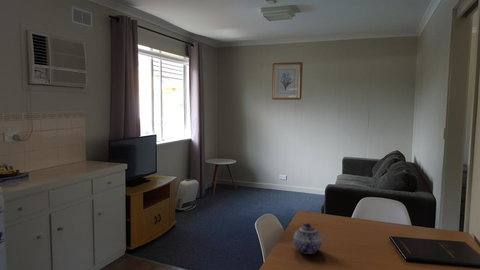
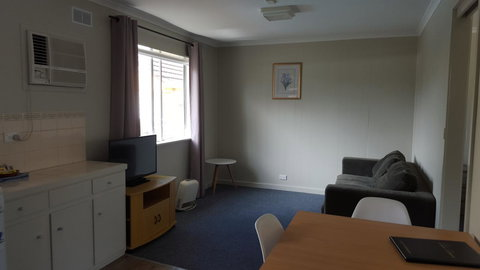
- teapot (307, 237)
